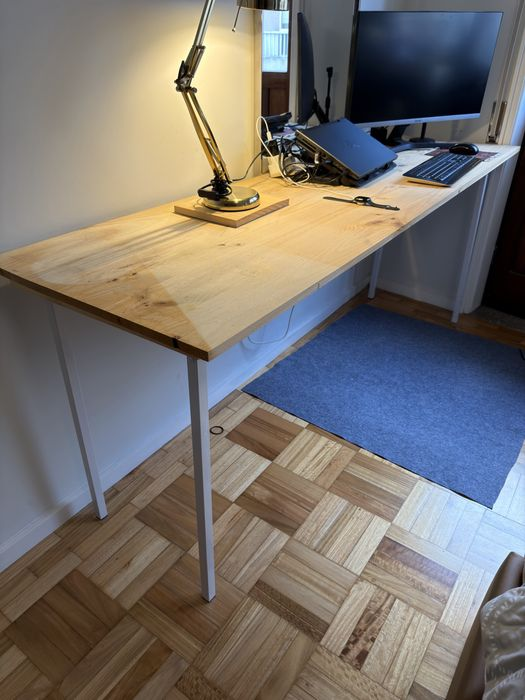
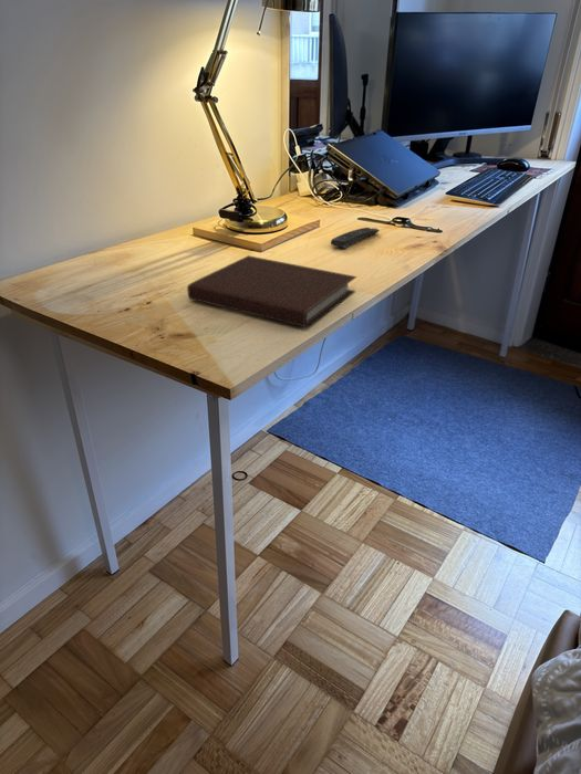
+ remote control (356, 236)
+ notebook (273, 287)
